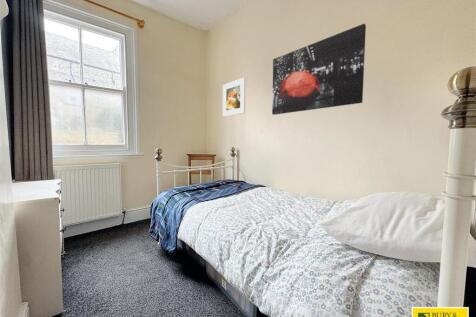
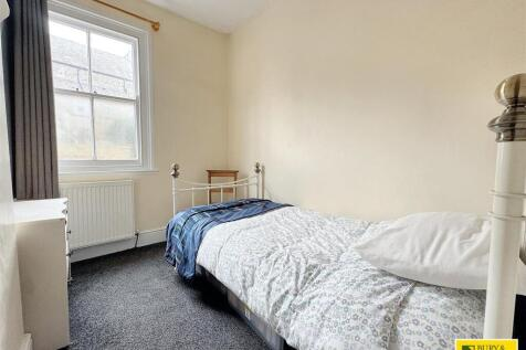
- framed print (233, 98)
- wall art (310, 77)
